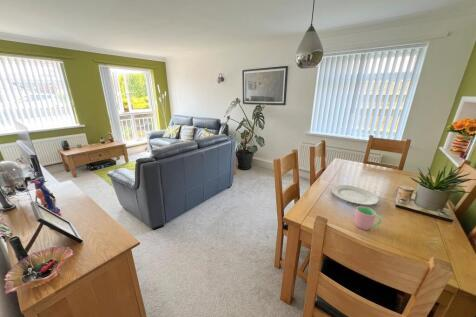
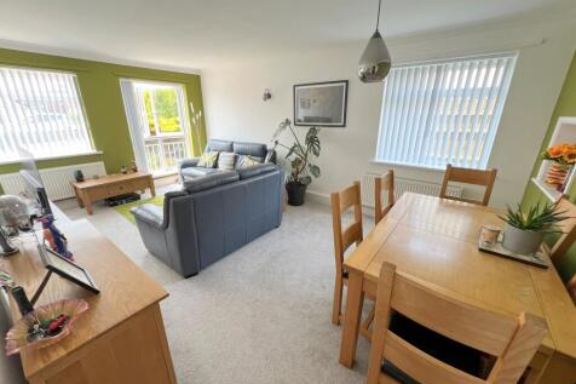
- chinaware (353, 195)
- cup (367, 219)
